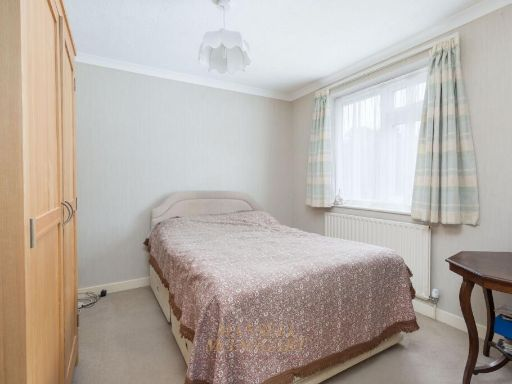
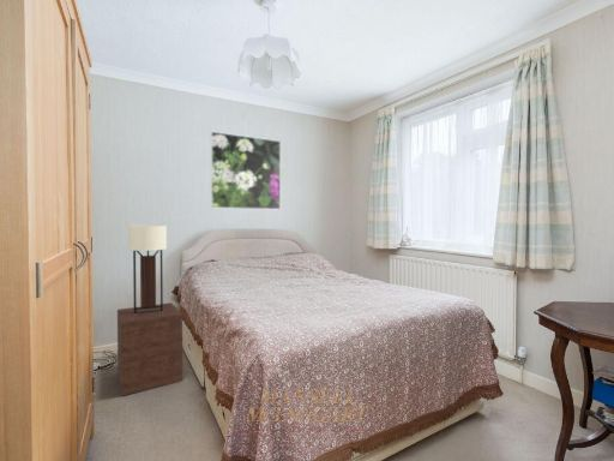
+ wall sconce (148, 268)
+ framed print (247, 173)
+ nightstand (149, 343)
